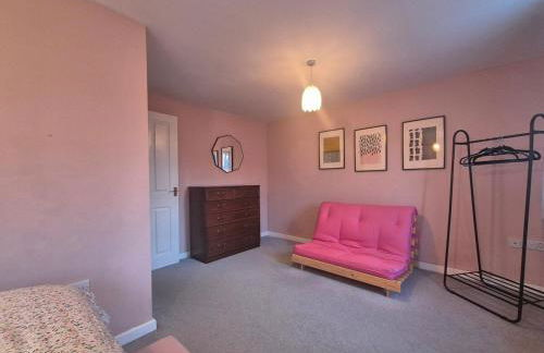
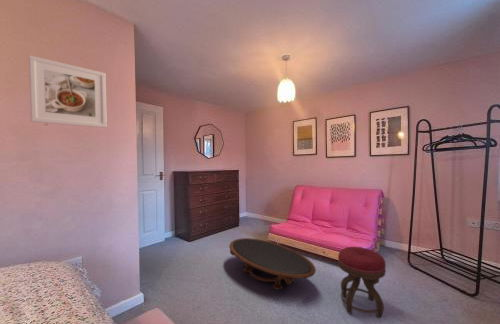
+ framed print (71, 95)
+ stool (360, 279)
+ coffee table (267, 264)
